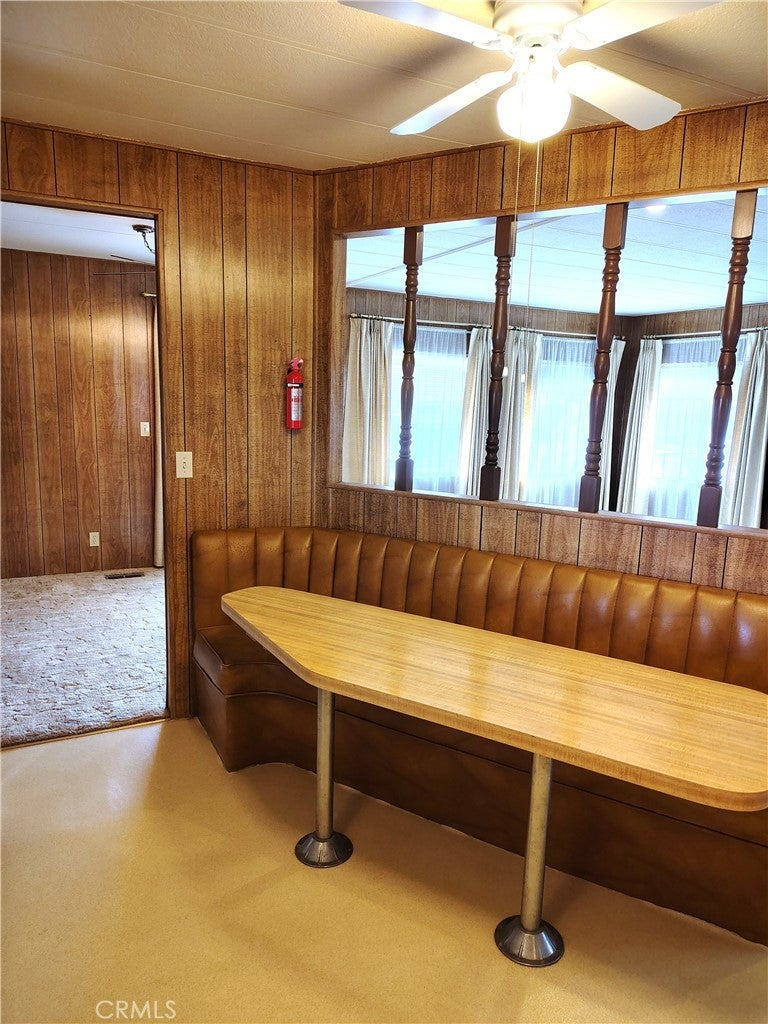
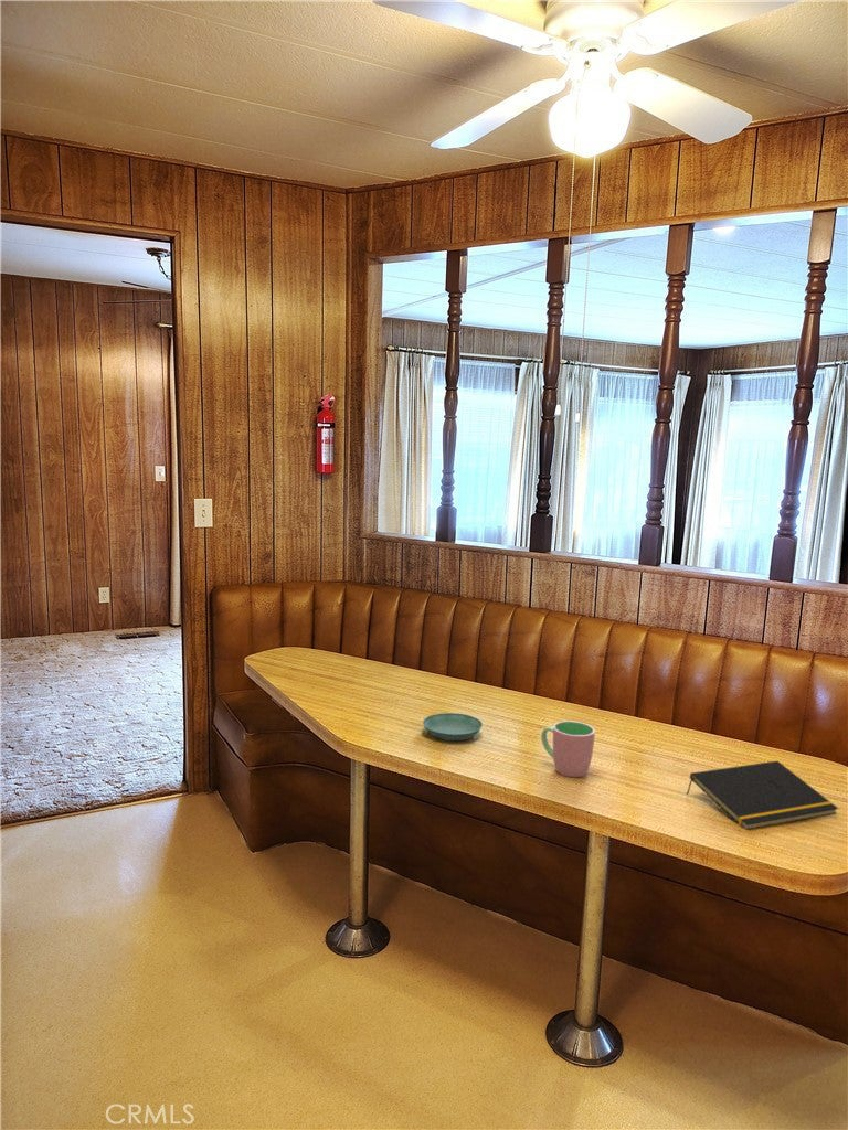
+ notepad (762, 792)
+ saucer (452, 727)
+ cup (565, 747)
